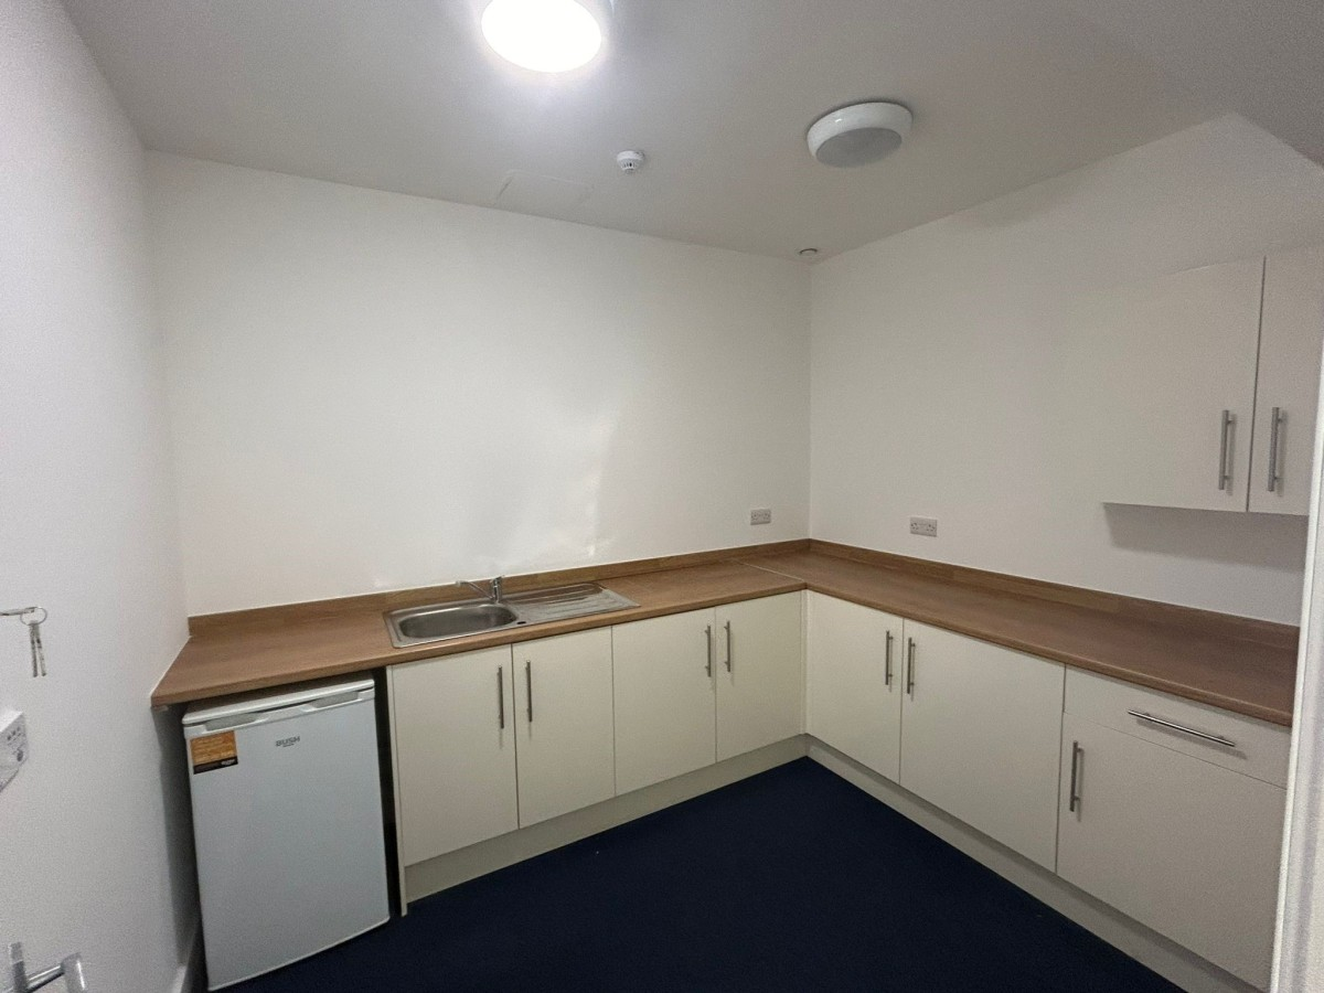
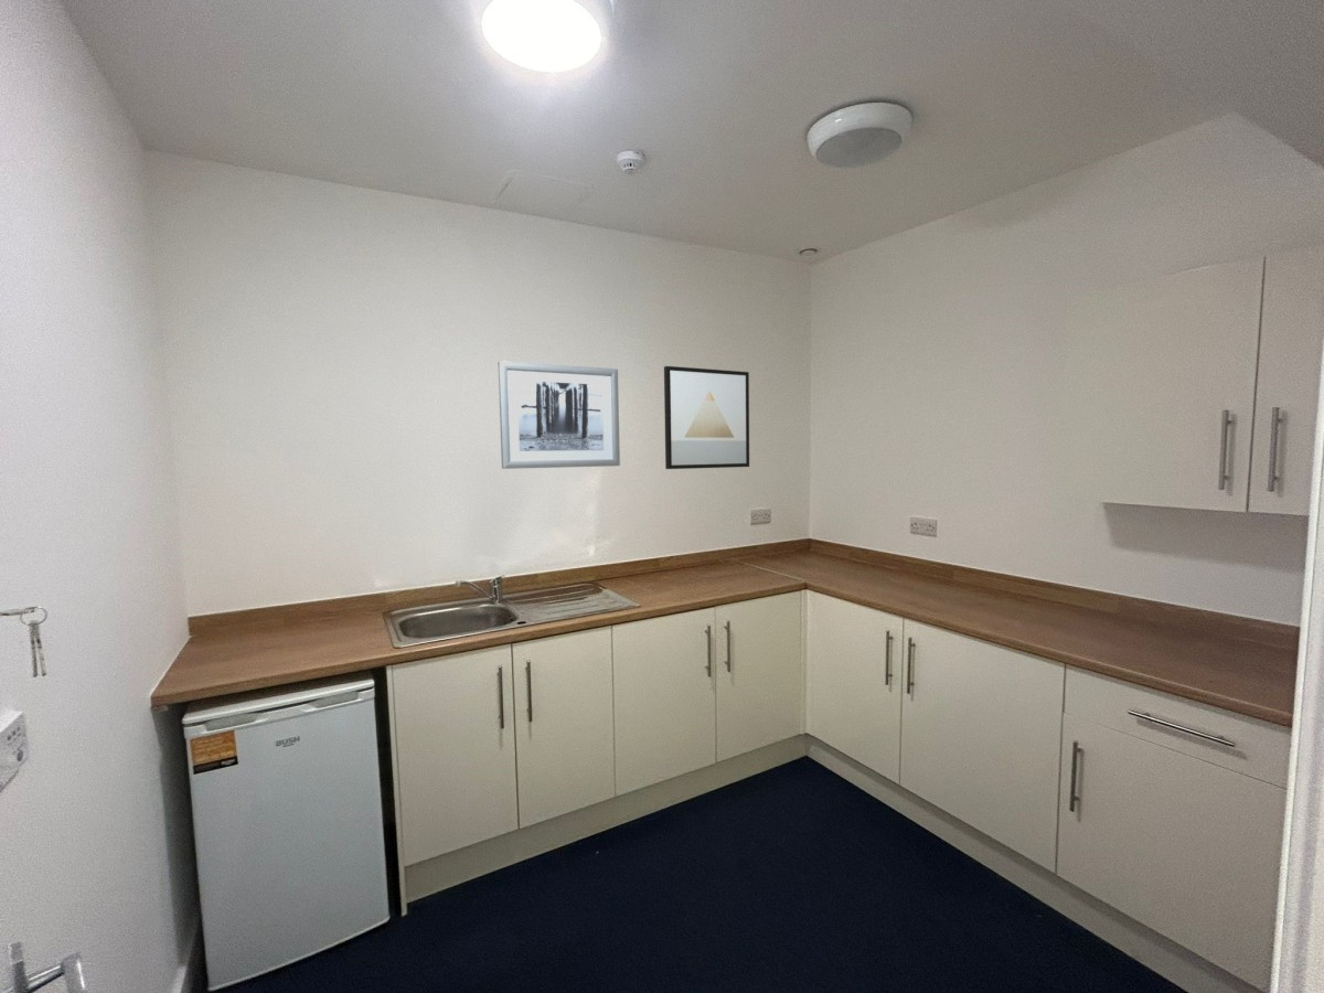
+ wall art (562, 416)
+ wall art (708, 418)
